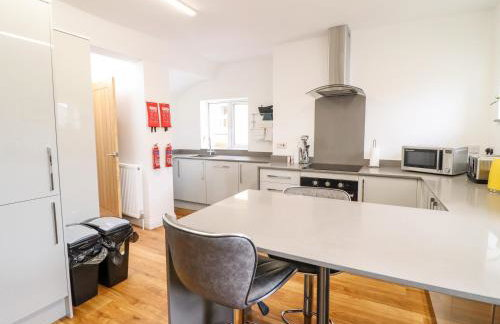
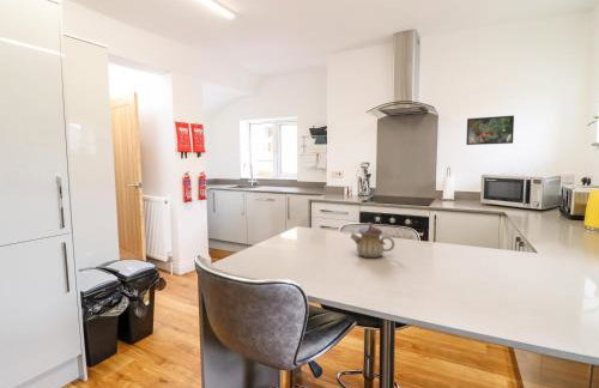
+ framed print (489, 131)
+ teapot (371, 238)
